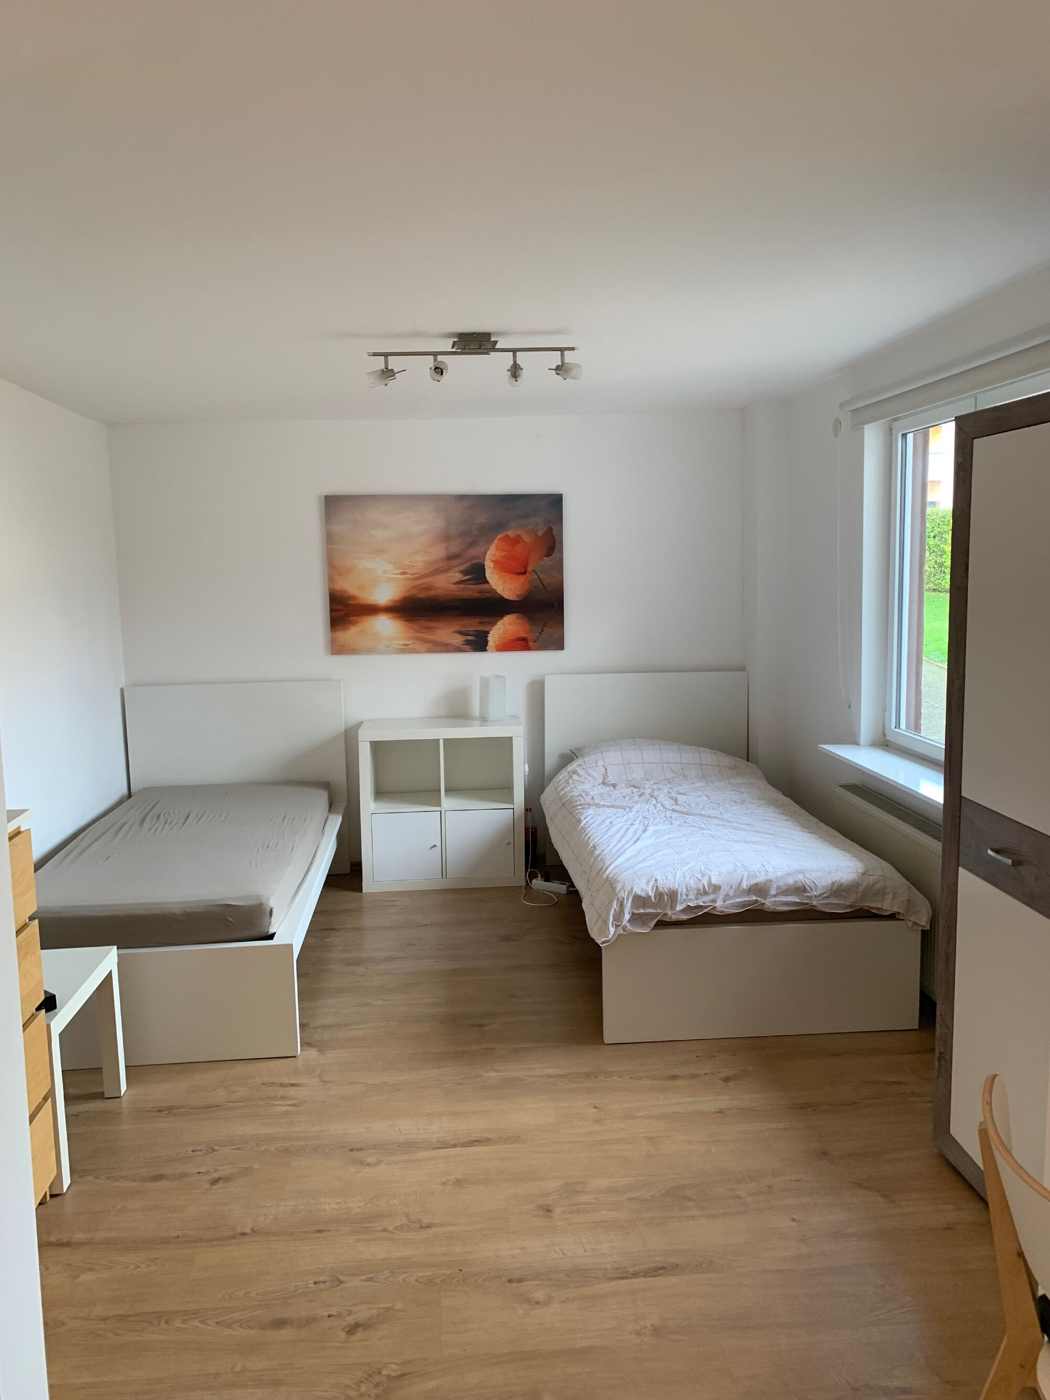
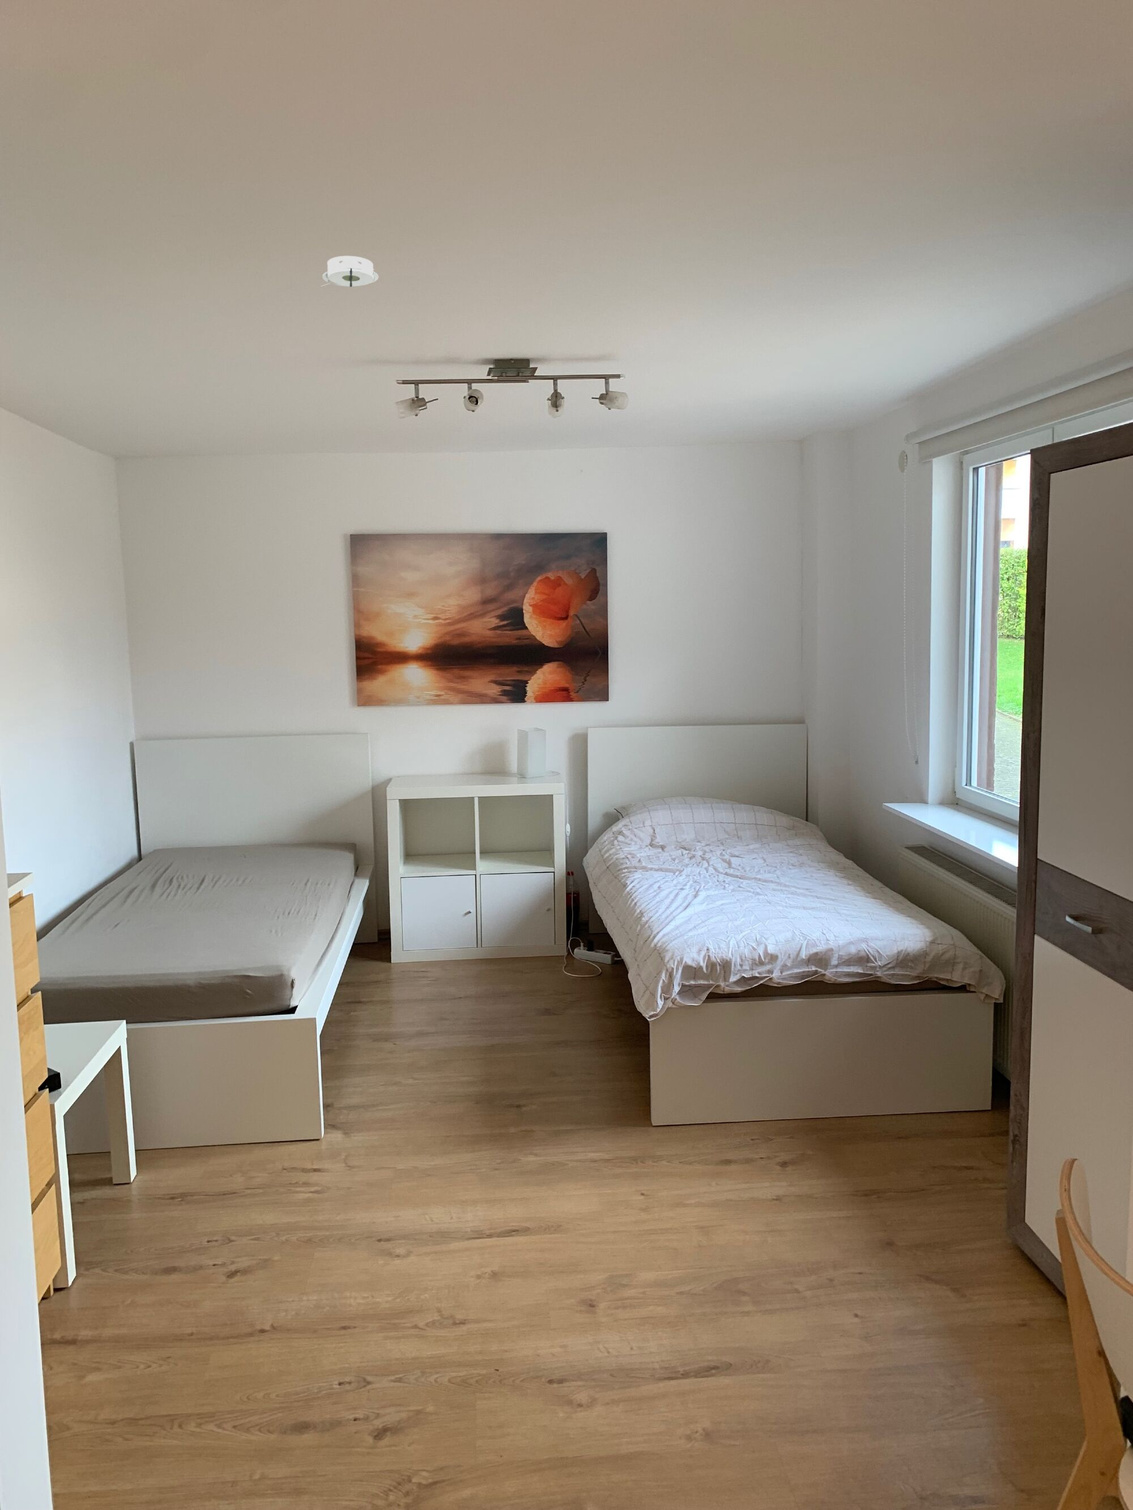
+ smoke detector (349, 271)
